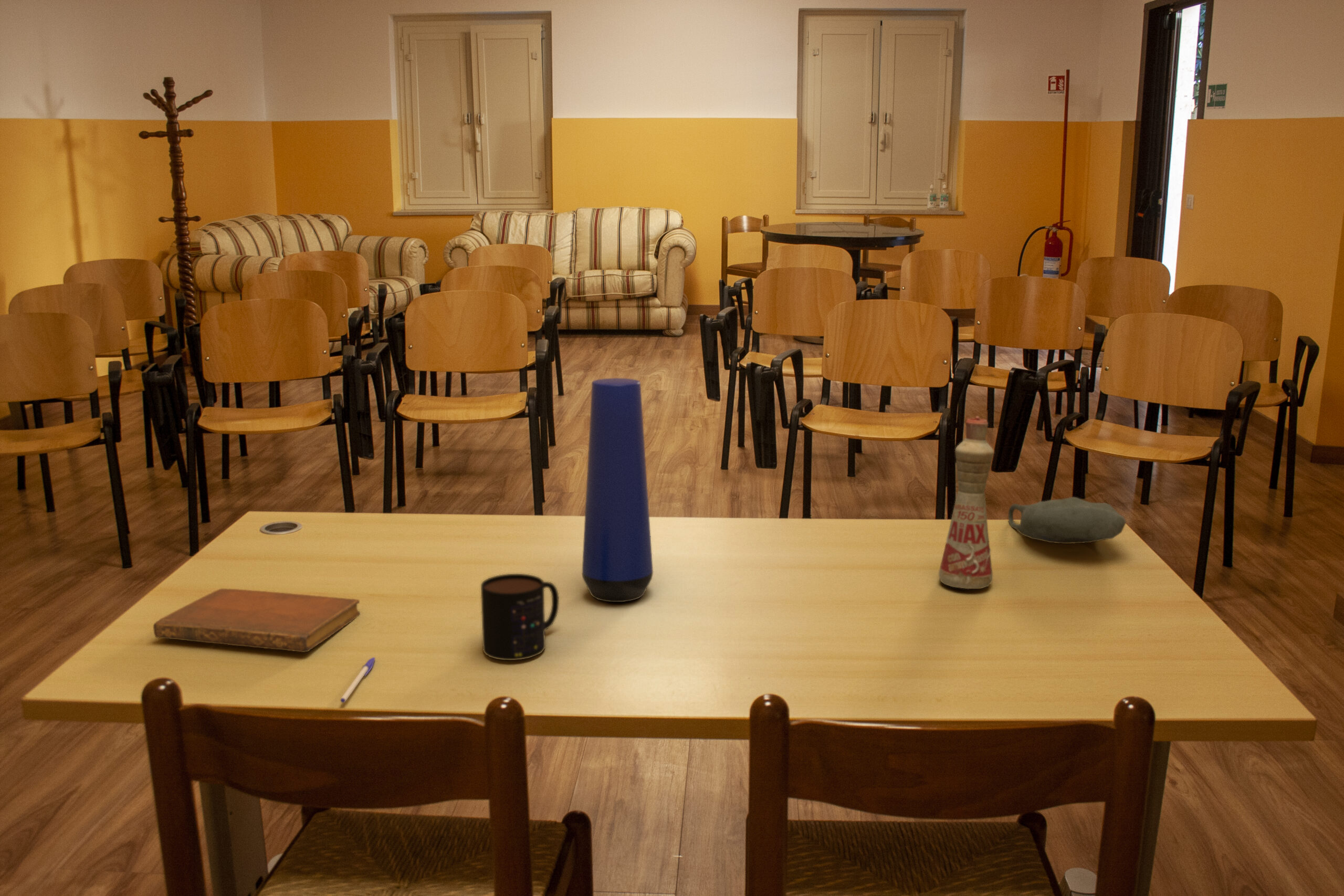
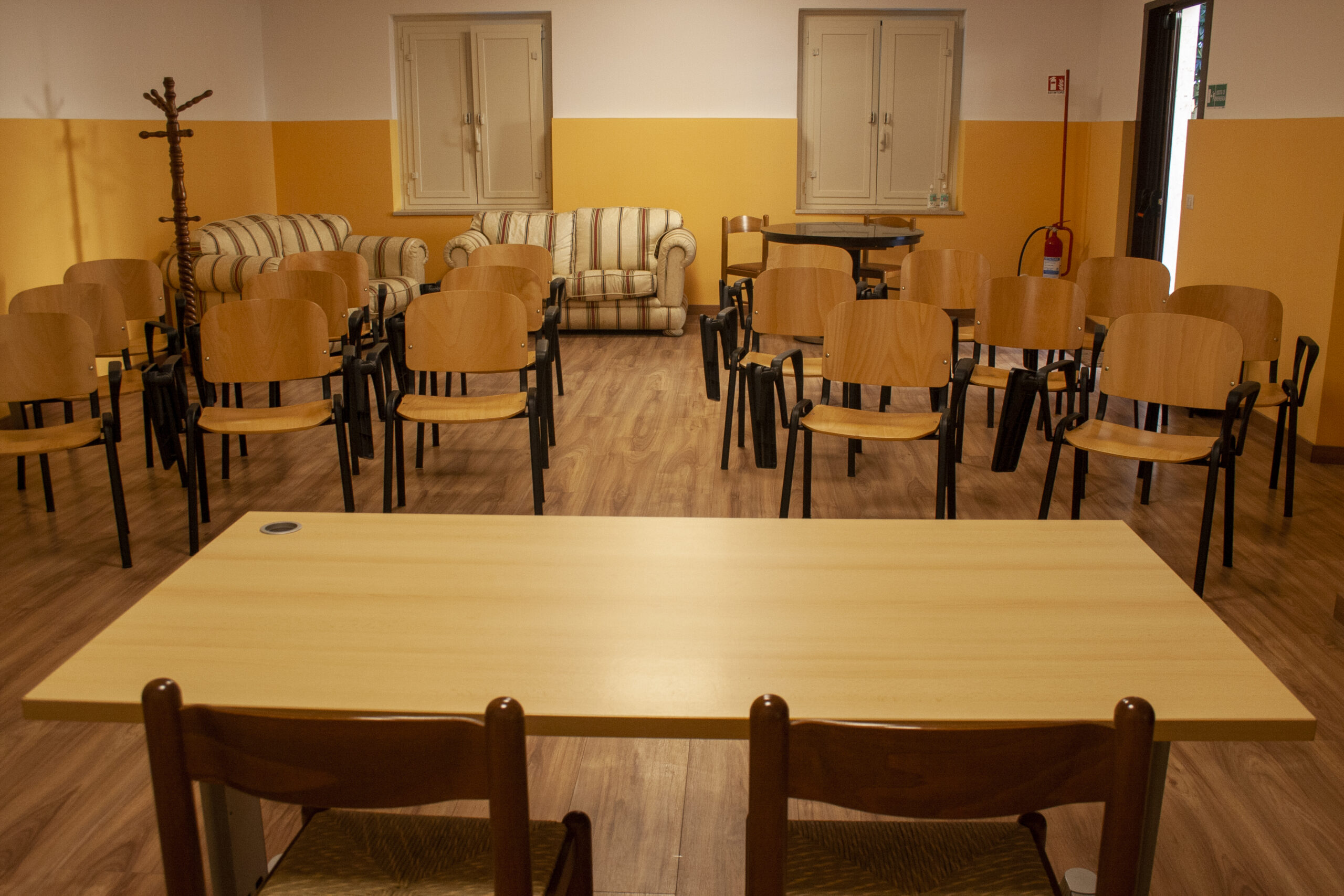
- pen (359, 678)
- bowl (1066, 518)
- notebook (260, 618)
- vase (617, 489)
- bottle (970, 501)
- mug (524, 612)
